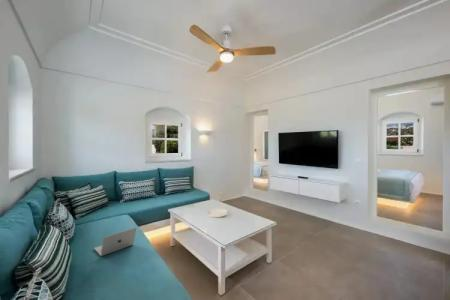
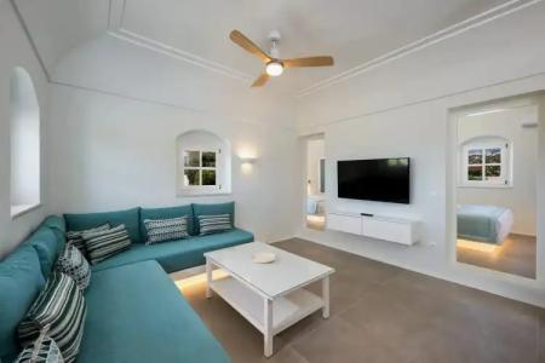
- laptop (115, 238)
